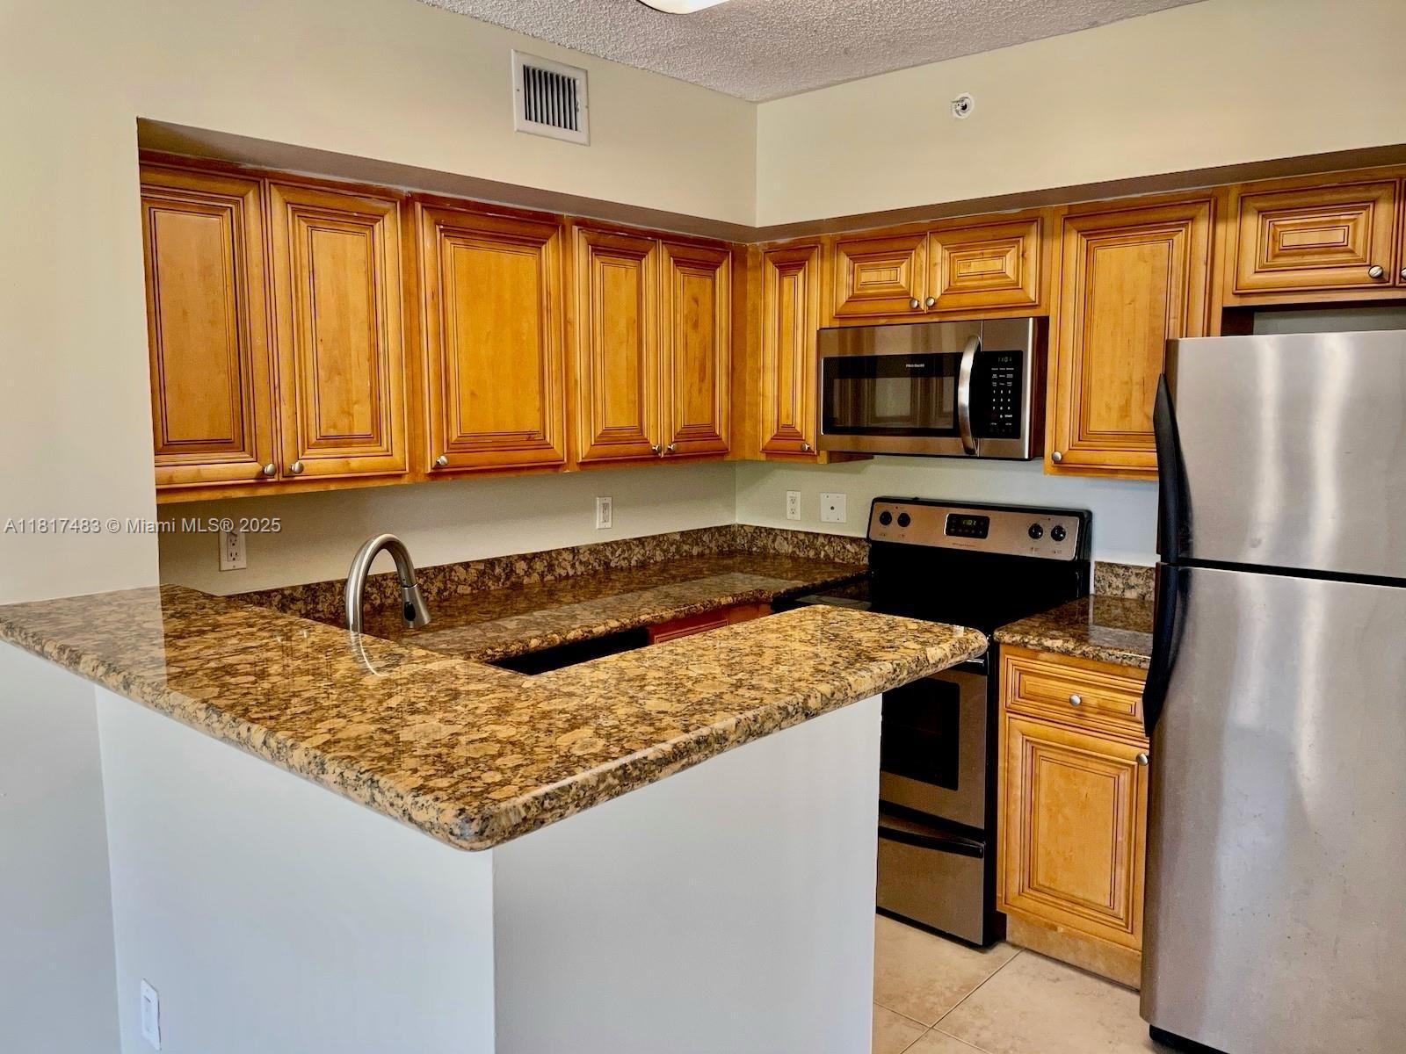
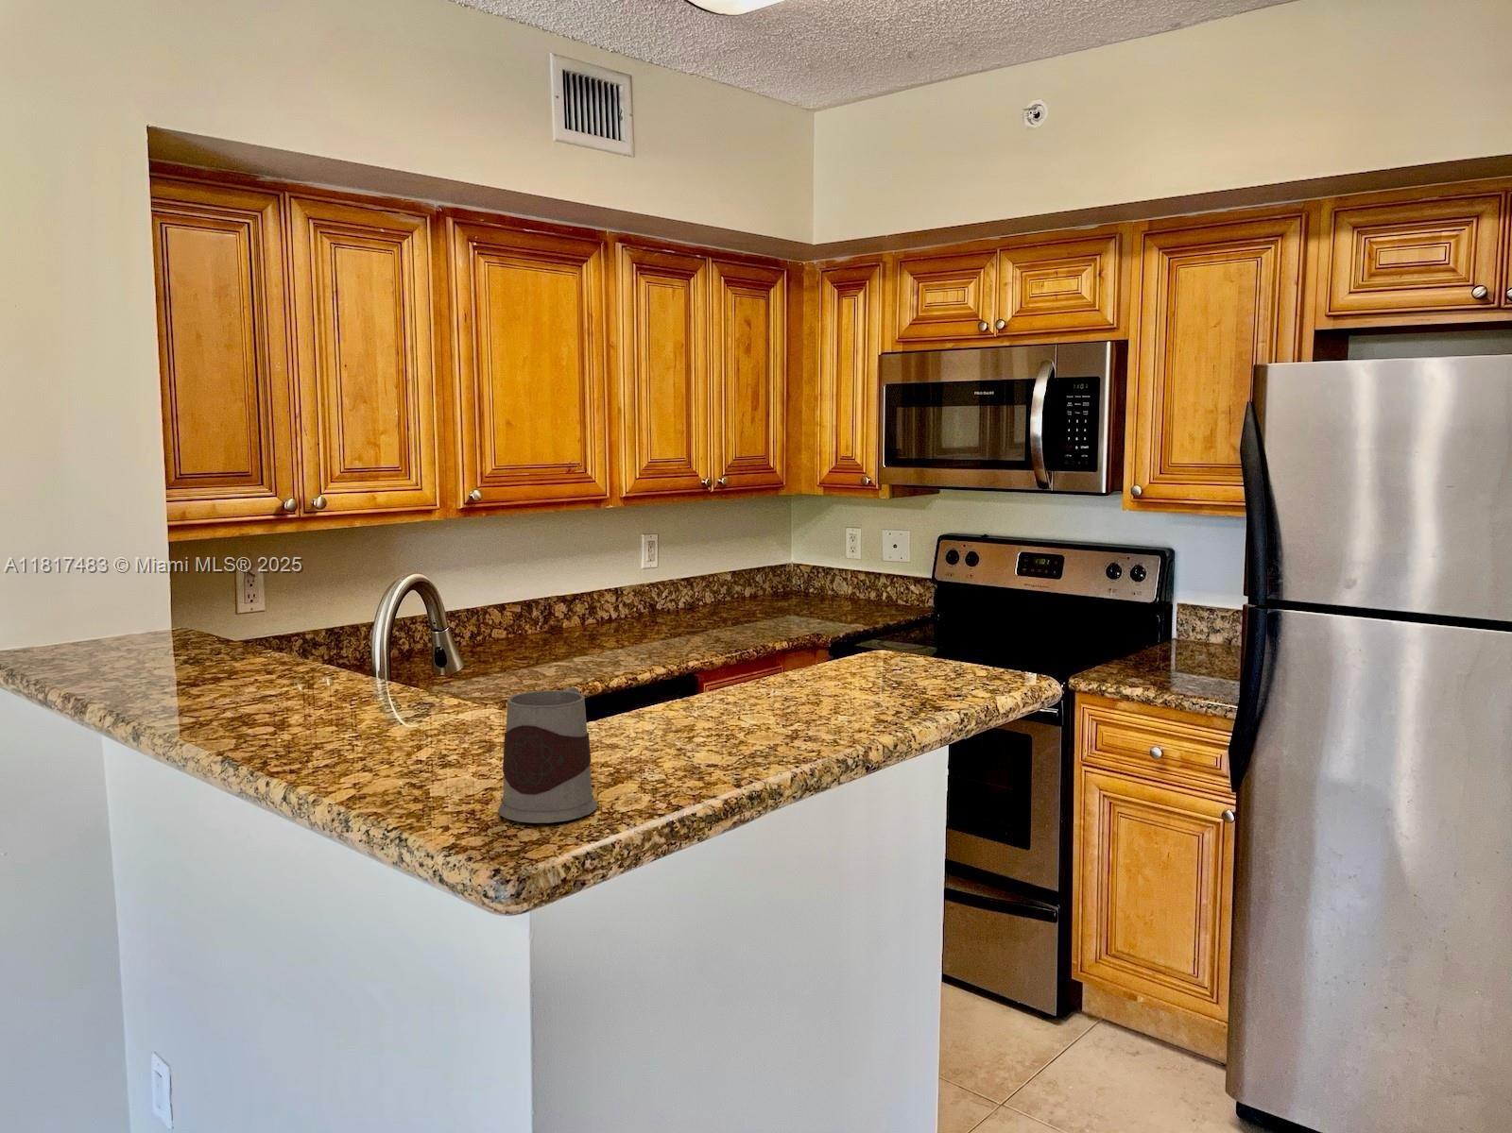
+ mug (554, 749)
